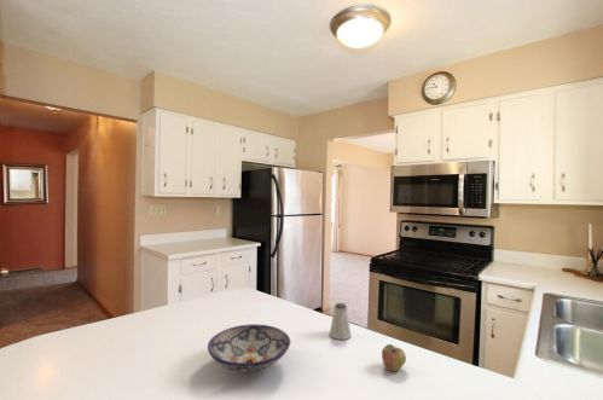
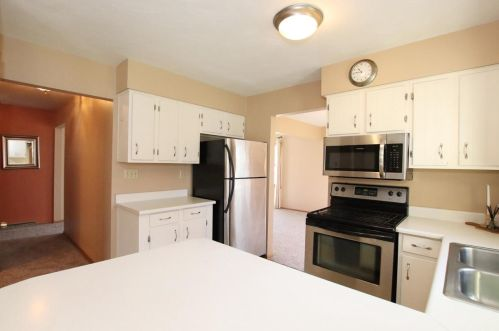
- apple (390, 356)
- bowl (249, 353)
- saltshaker (340, 319)
